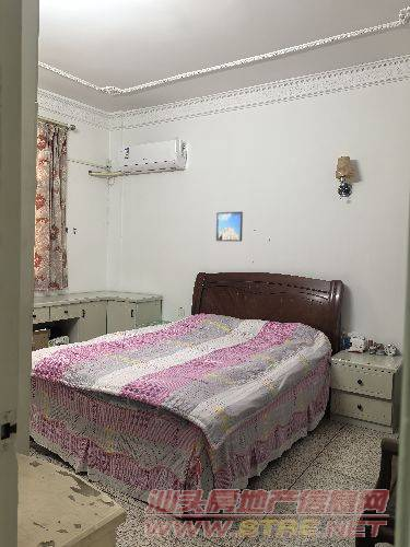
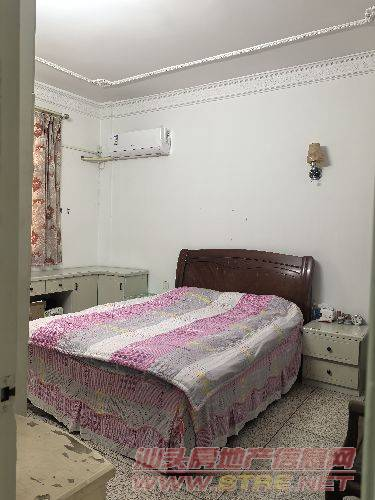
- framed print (229, 226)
